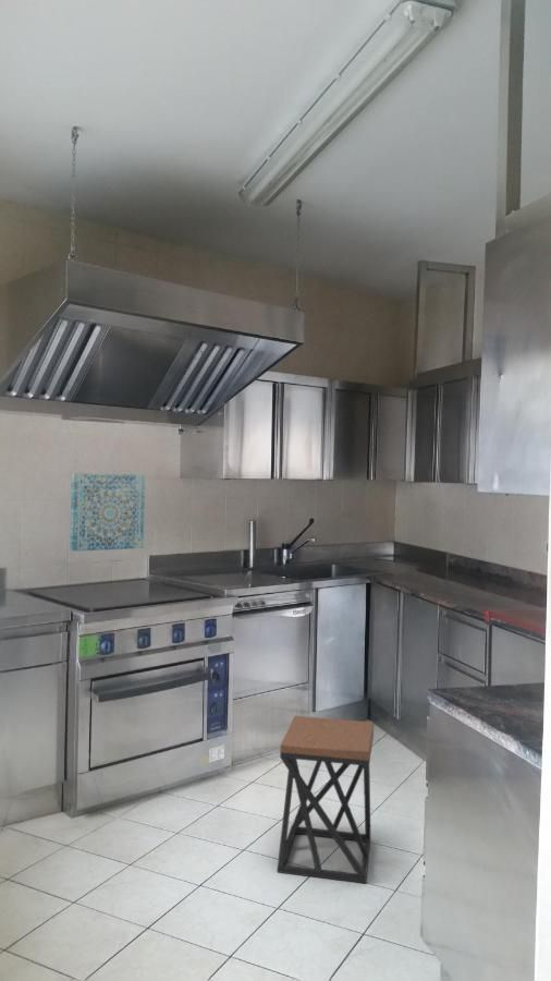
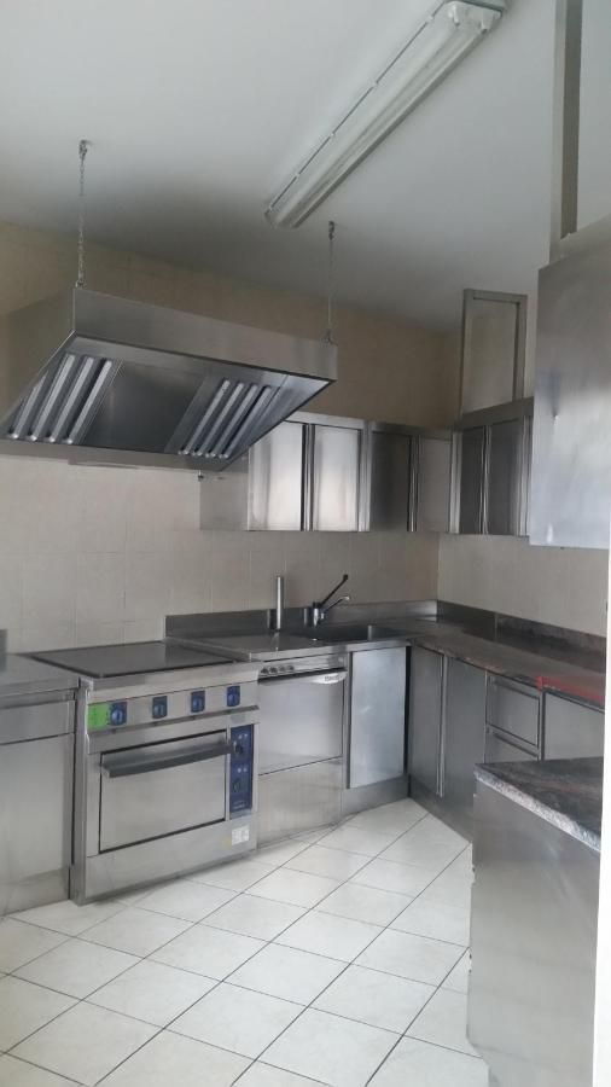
- wall art (108, 511)
- stool (326, 792)
